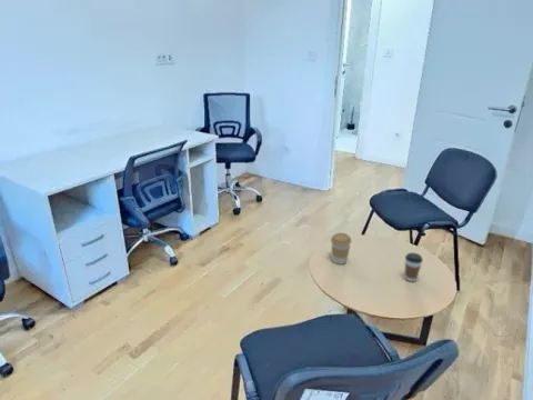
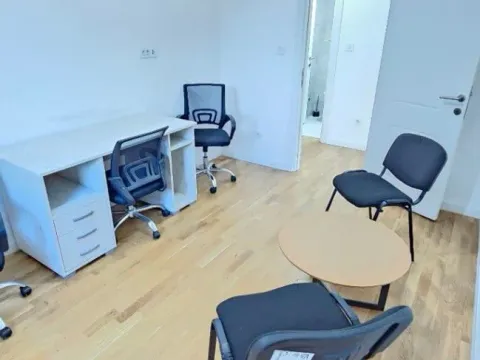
- coffee cup (412, 267)
- coffee cup (340, 248)
